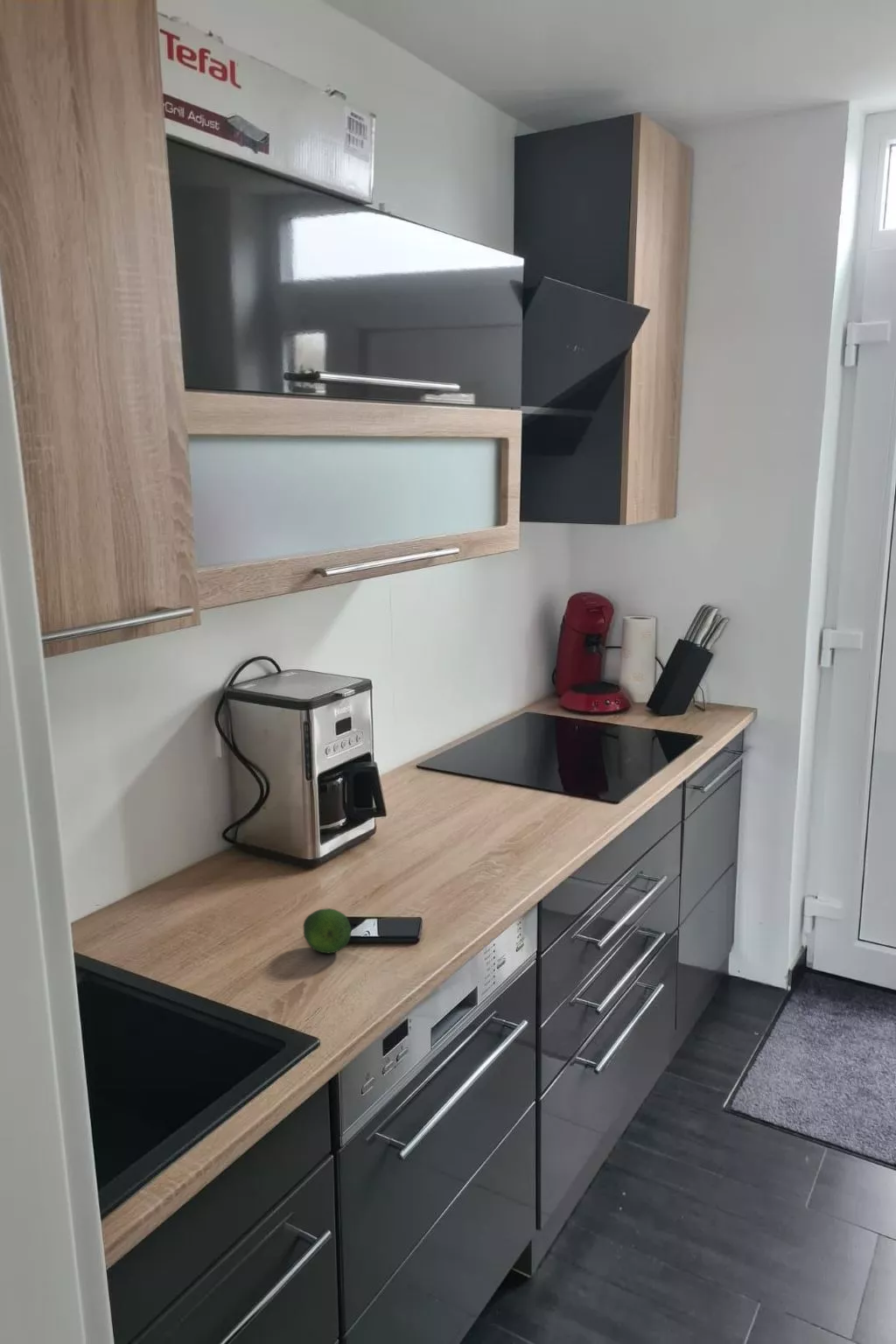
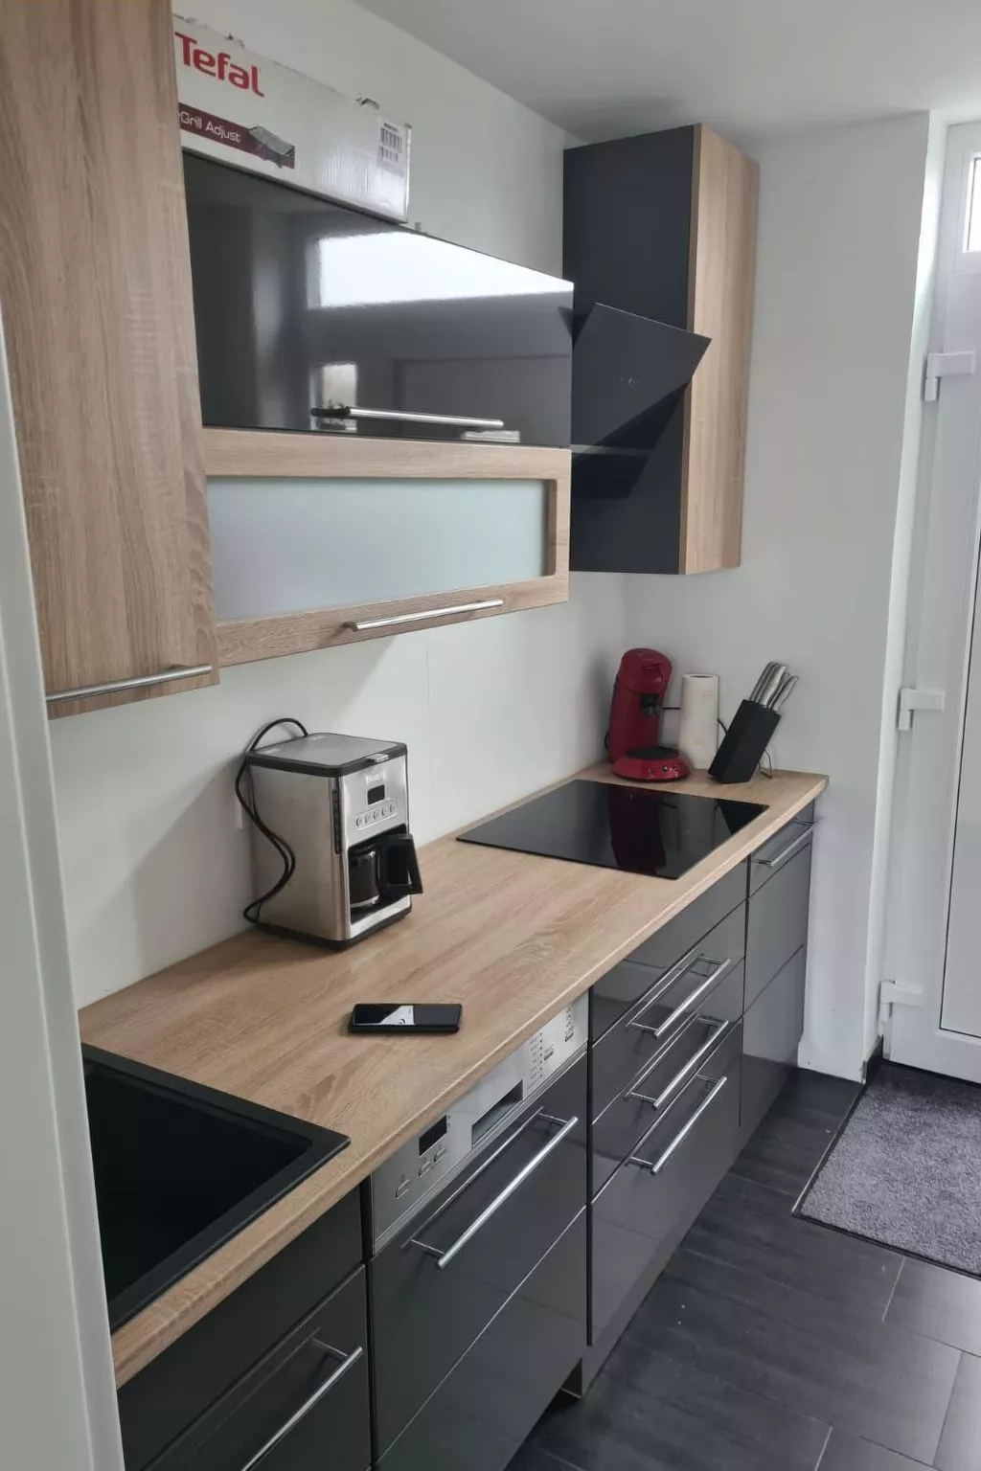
- fruit (326, 929)
